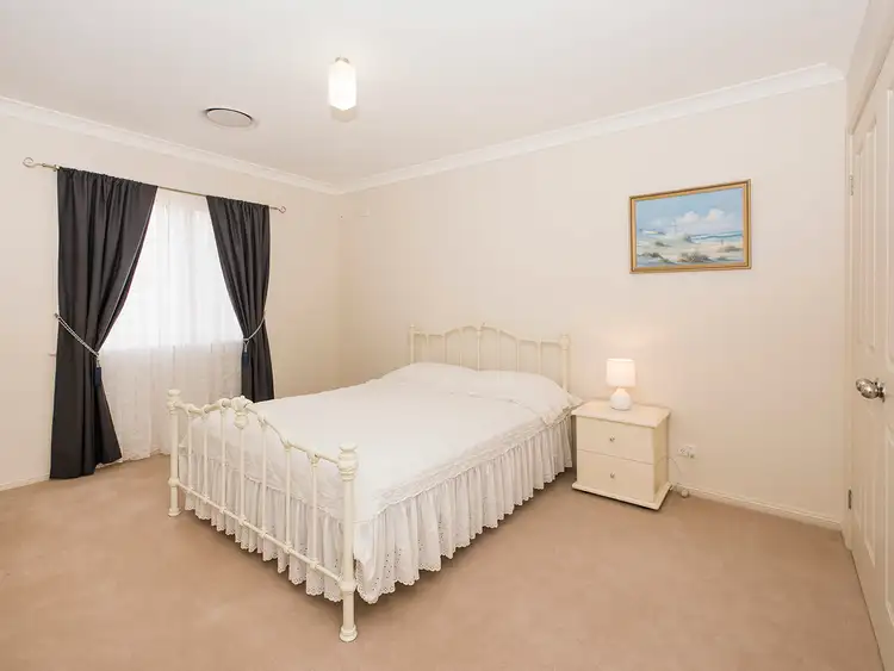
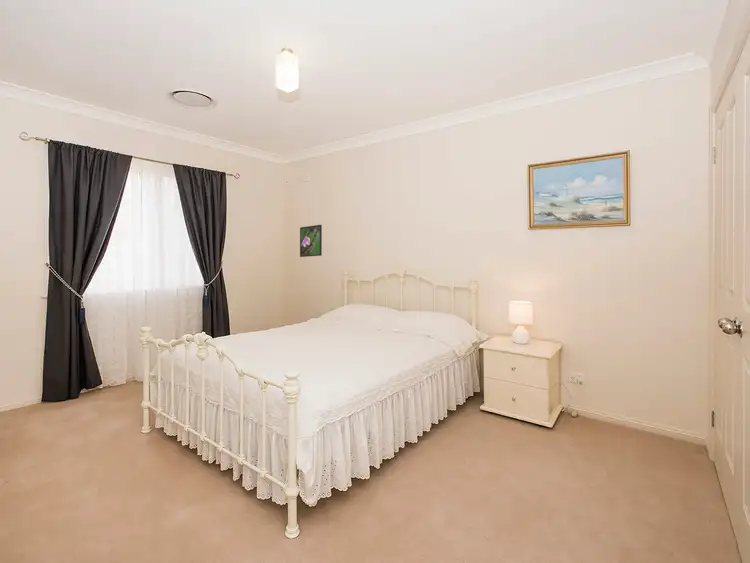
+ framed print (310, 241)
